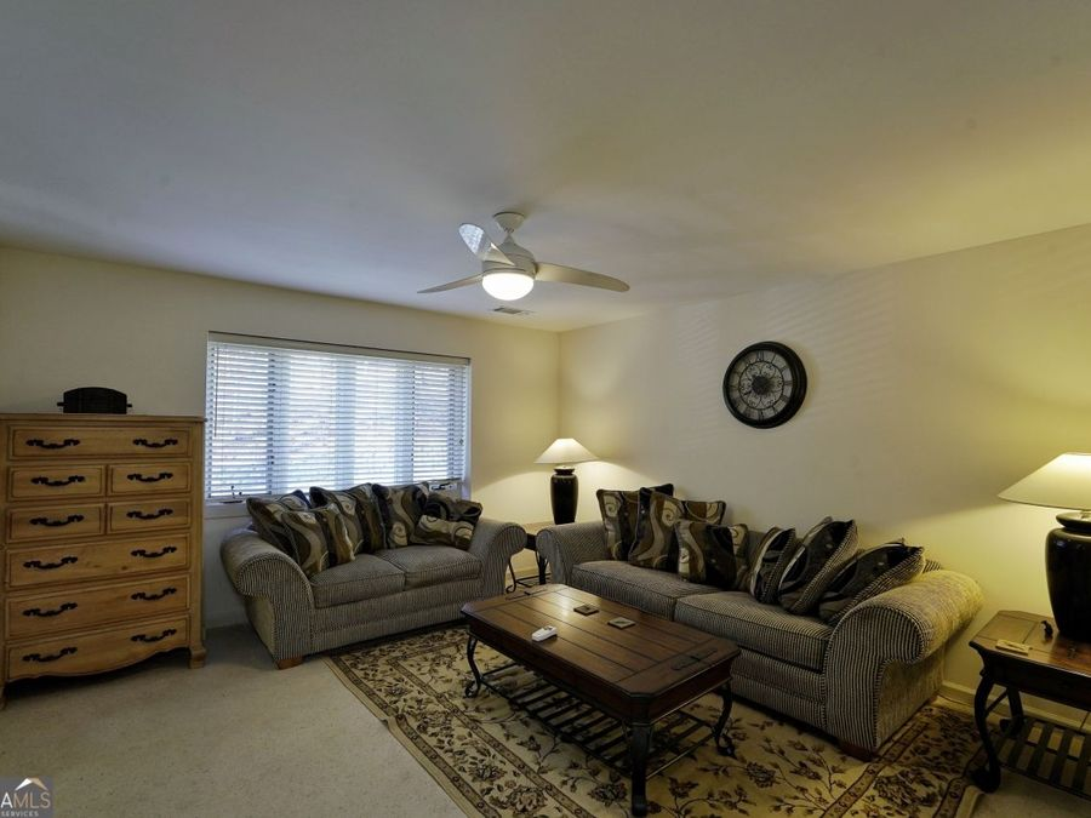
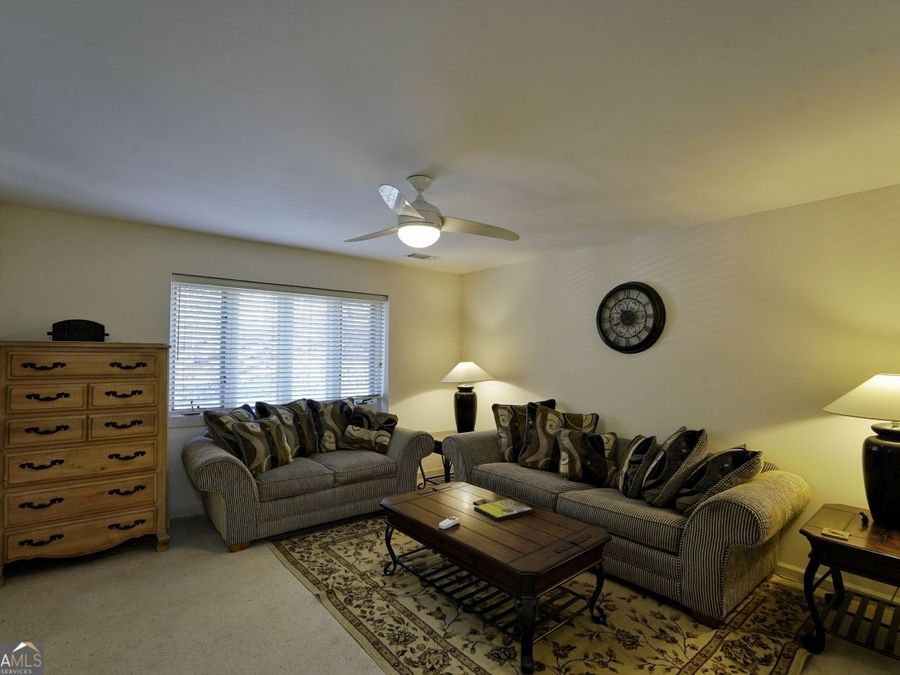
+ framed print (503, 509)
